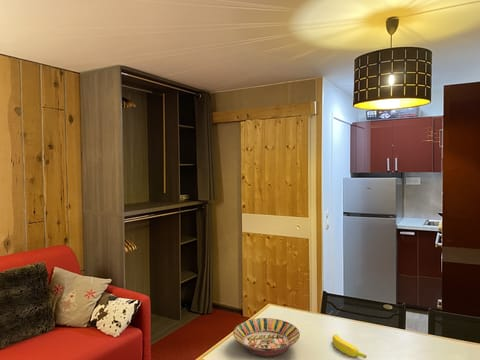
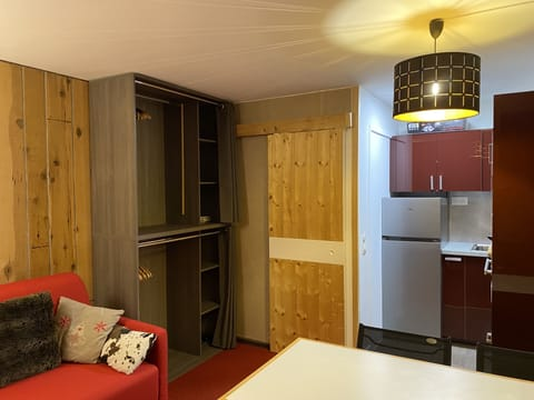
- banana (347, 345)
- serving bowl (266, 340)
